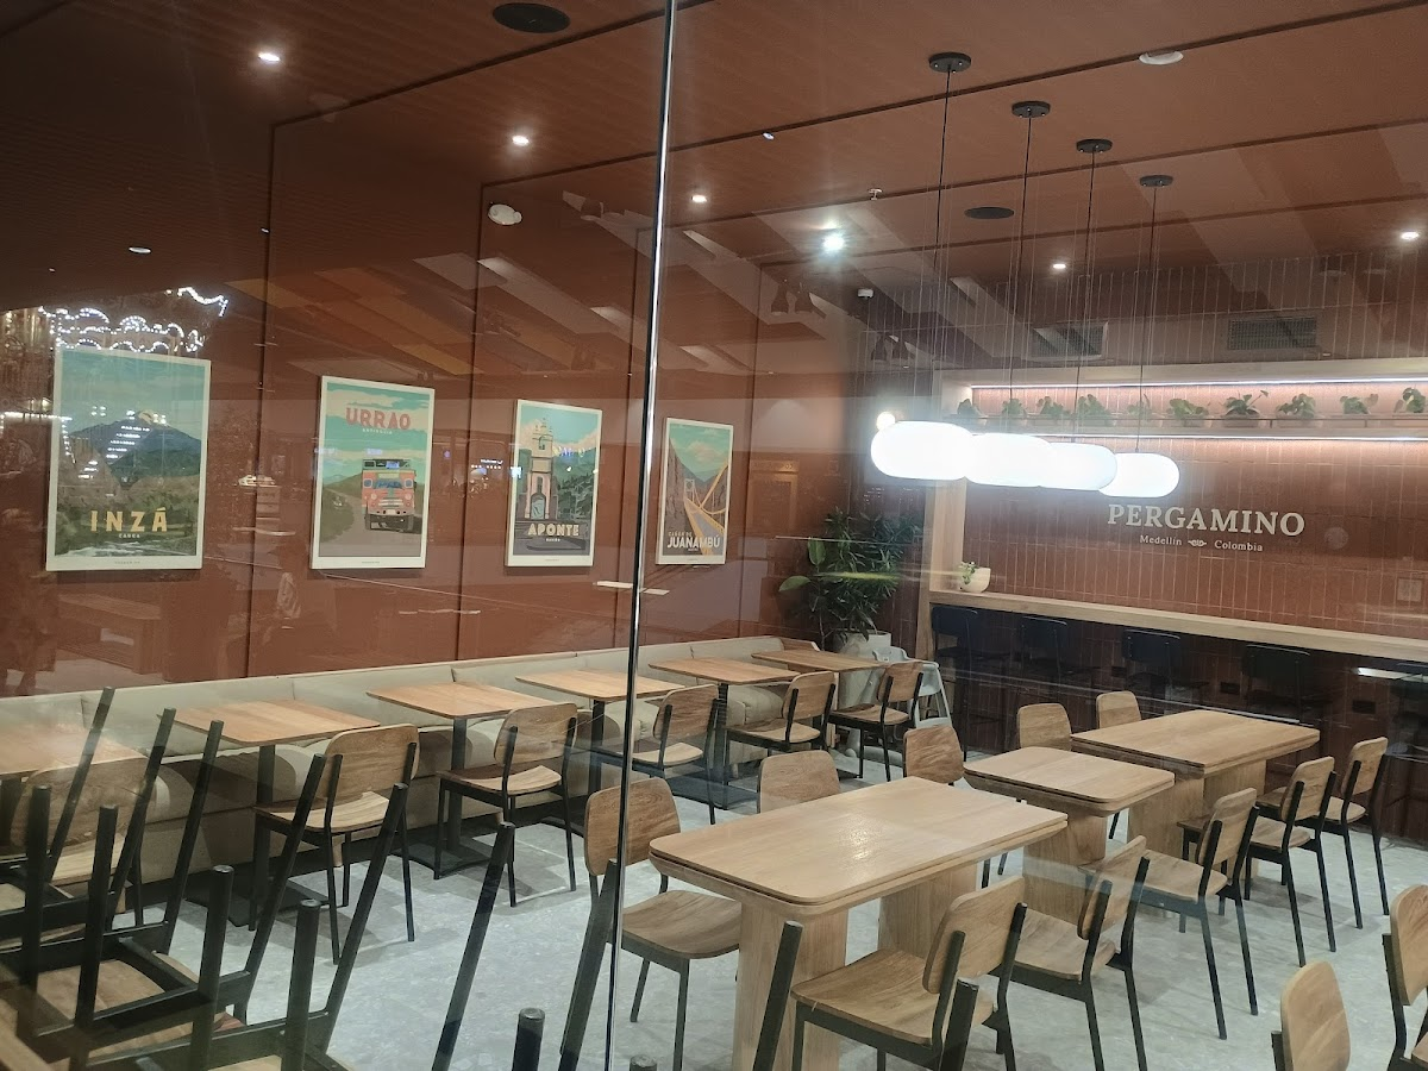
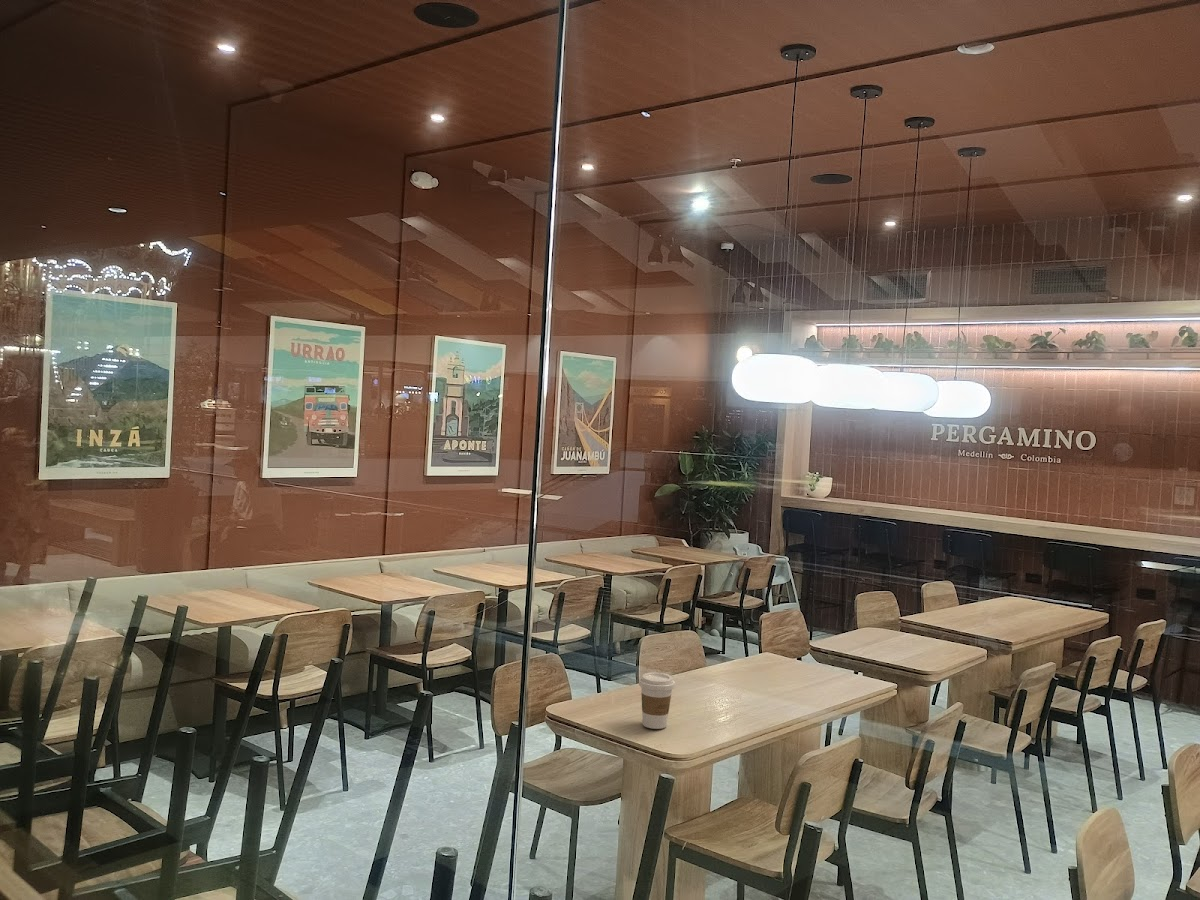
+ coffee cup (655, 700)
